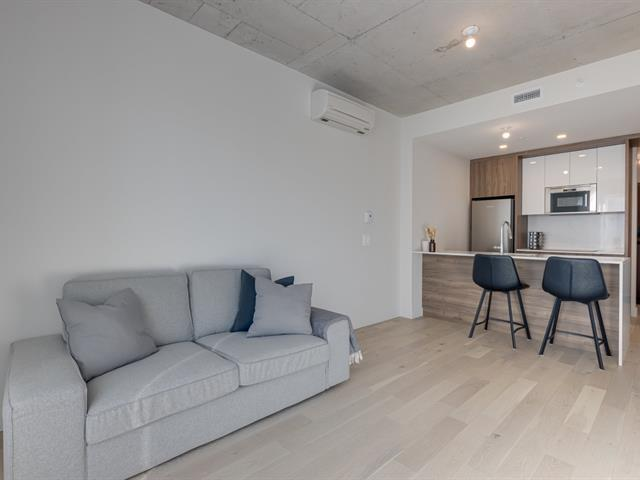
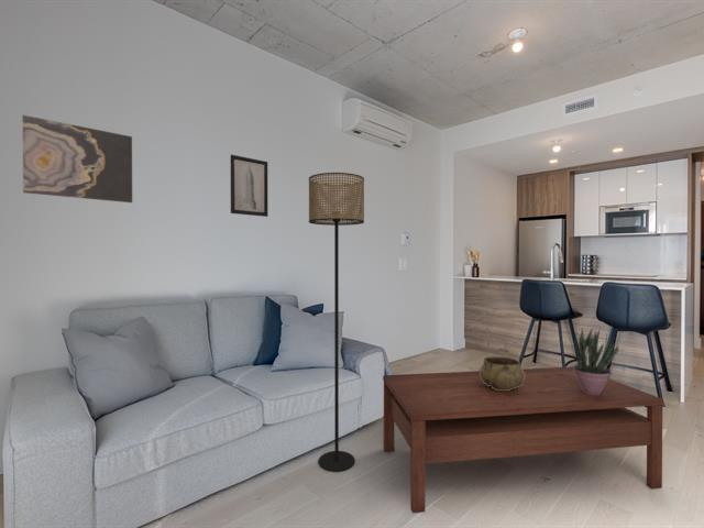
+ coffee table (509, 426)
+ wall art (250, 186)
+ potted plant (595, 359)
+ decorative bowl (502, 373)
+ wall art (81, 162)
+ floor lamp (337, 320)
